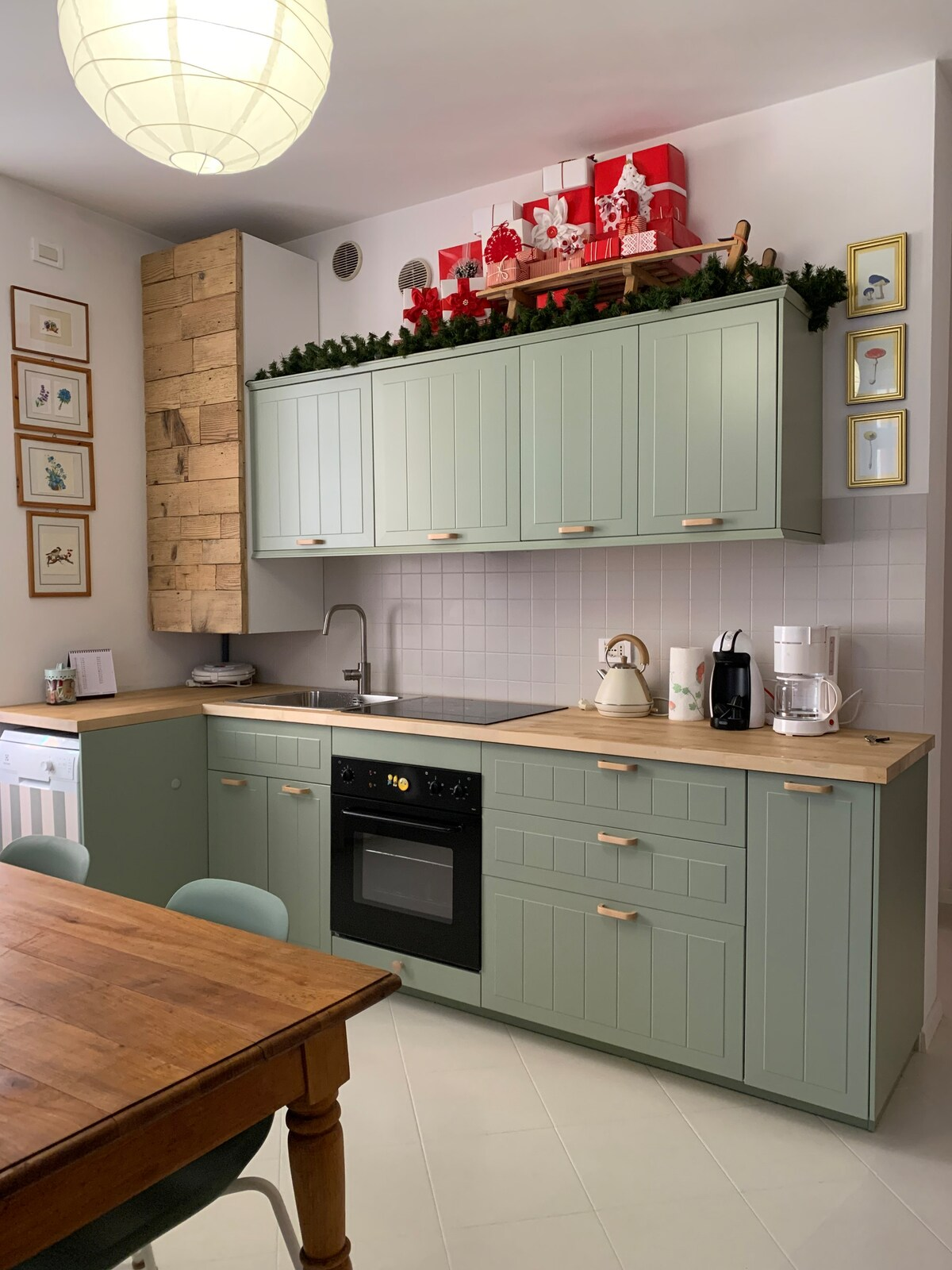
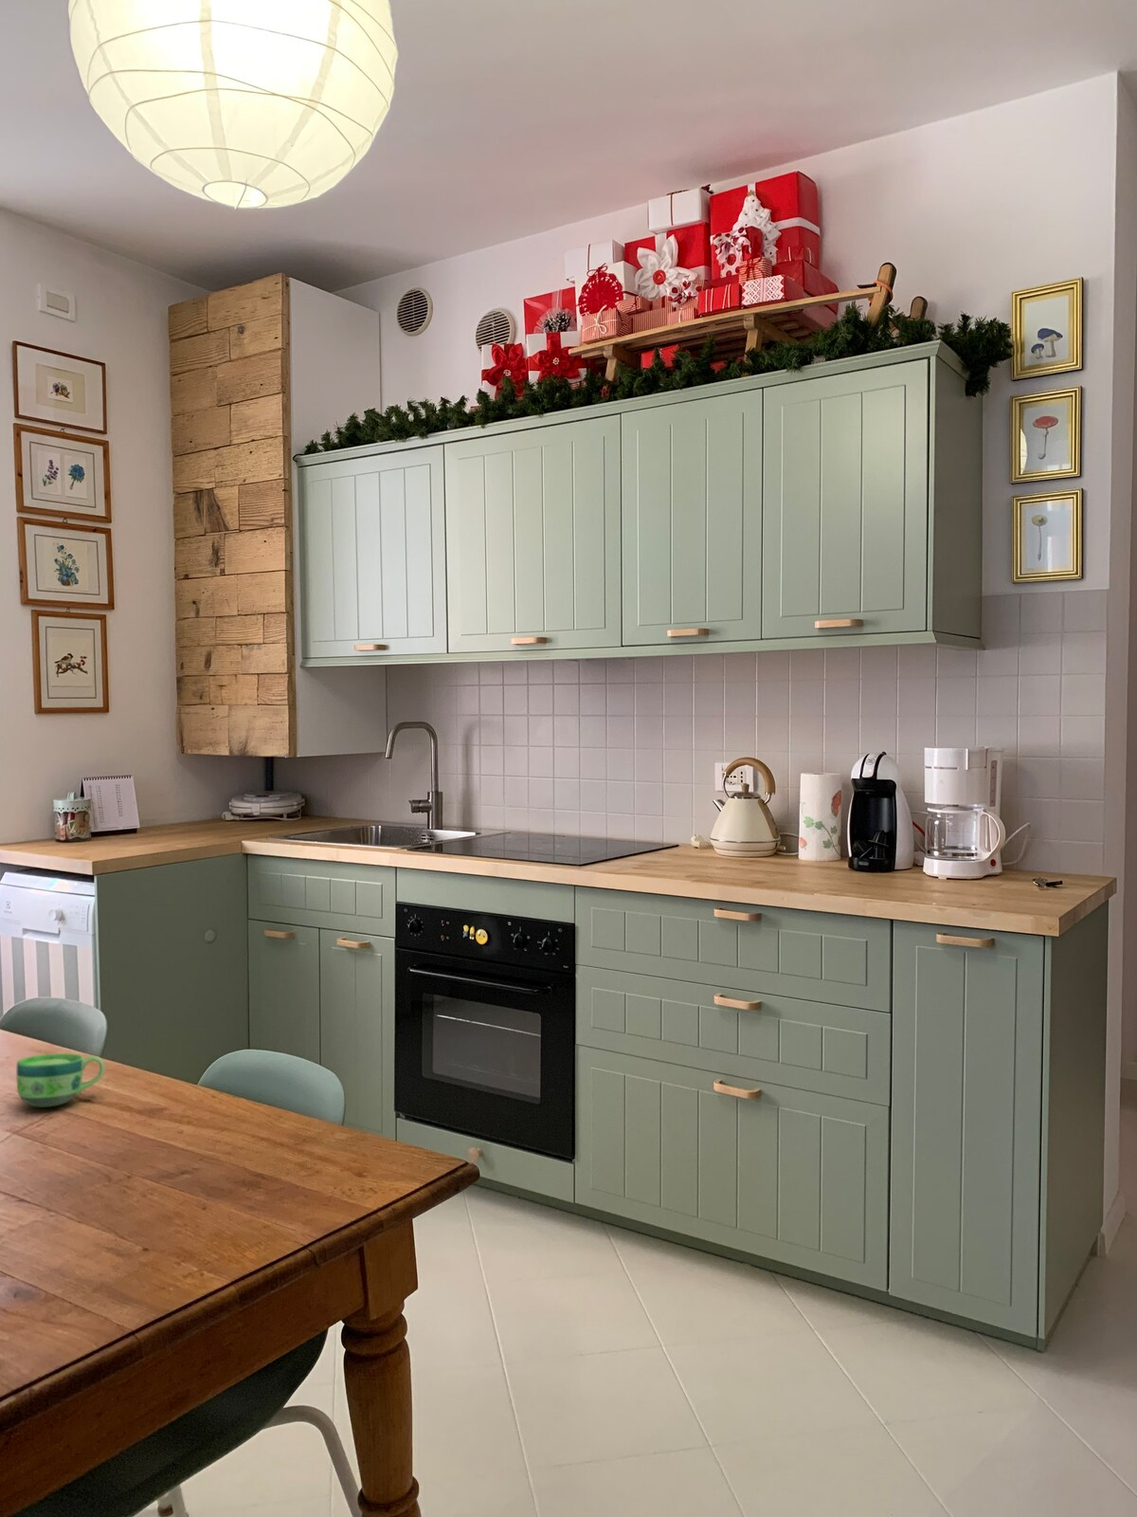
+ cup (60, 1077)
